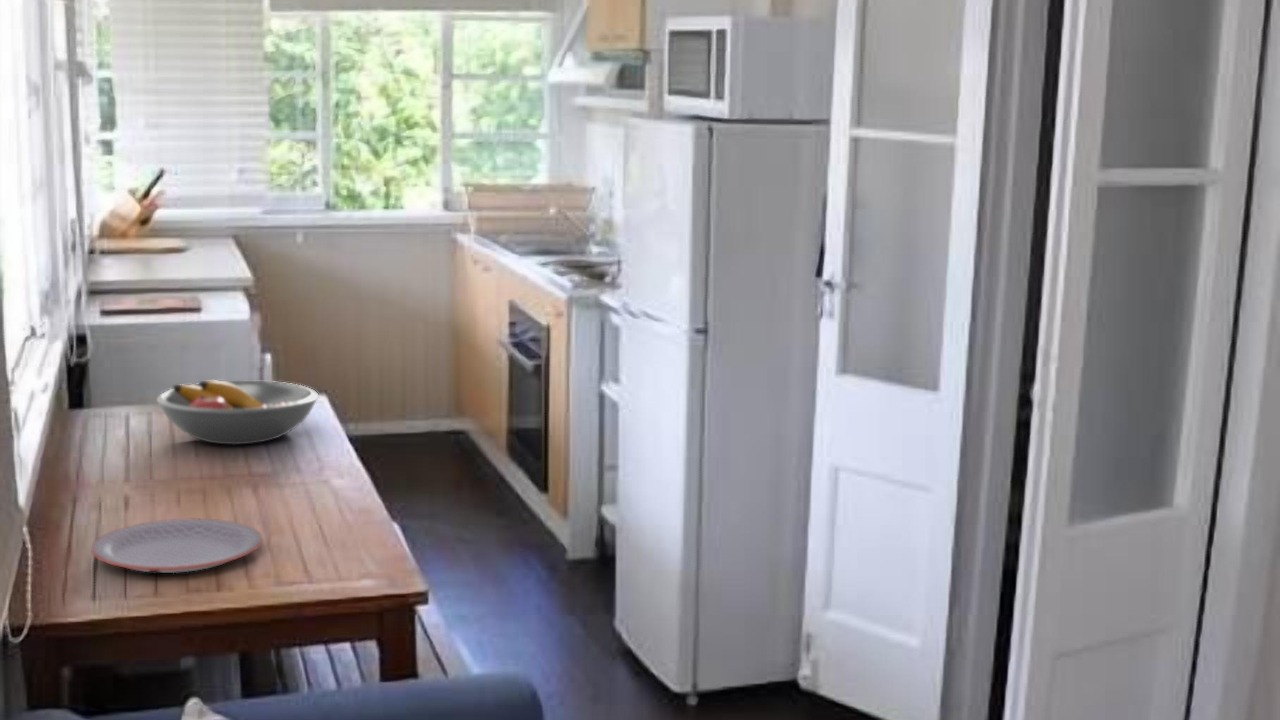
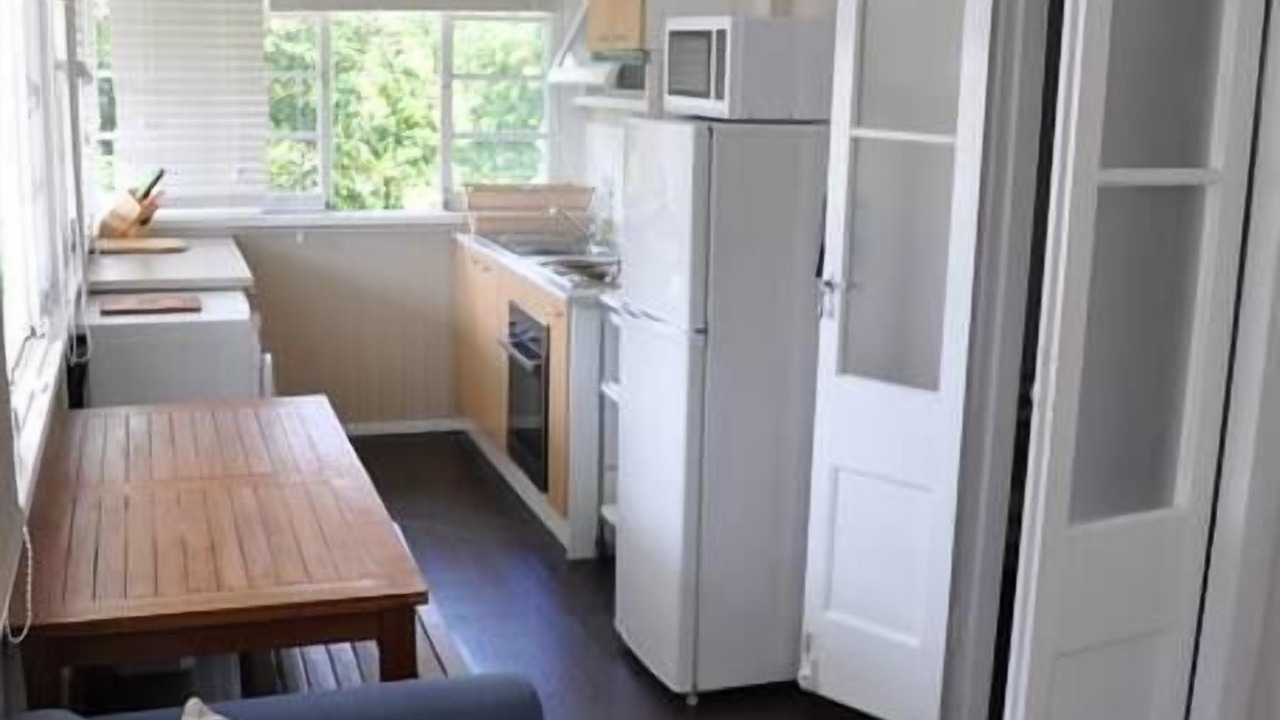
- fruit bowl (238, 410)
- plate (178, 548)
